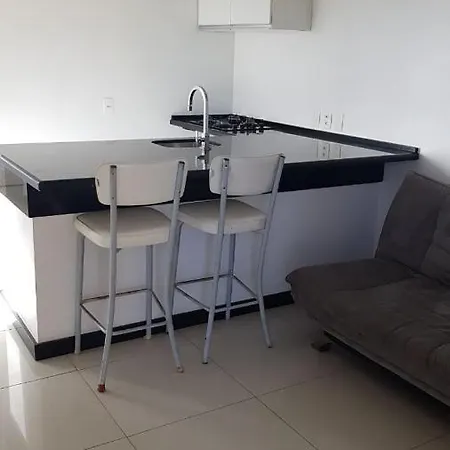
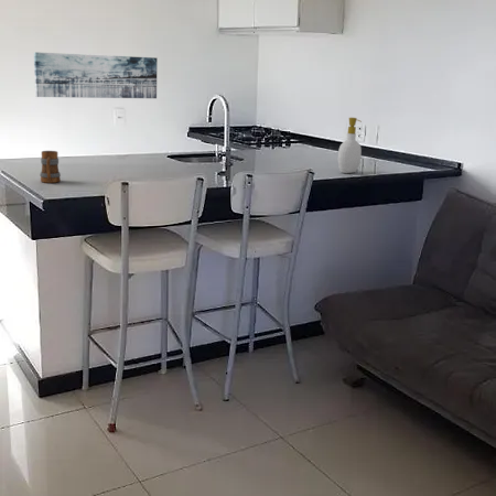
+ mug (50, 166)
+ wall art (98, 76)
+ soap bottle (351, 144)
